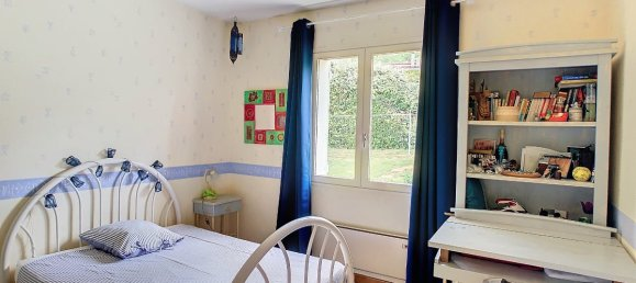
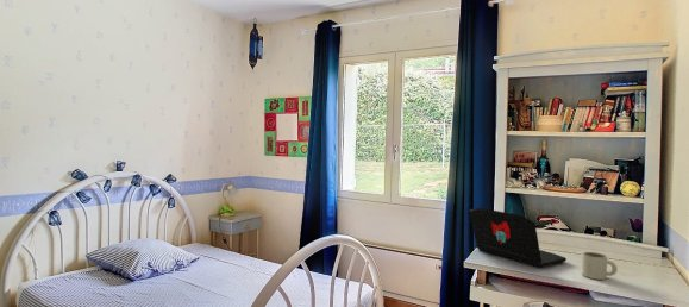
+ laptop (516, 232)
+ mug (599, 265)
